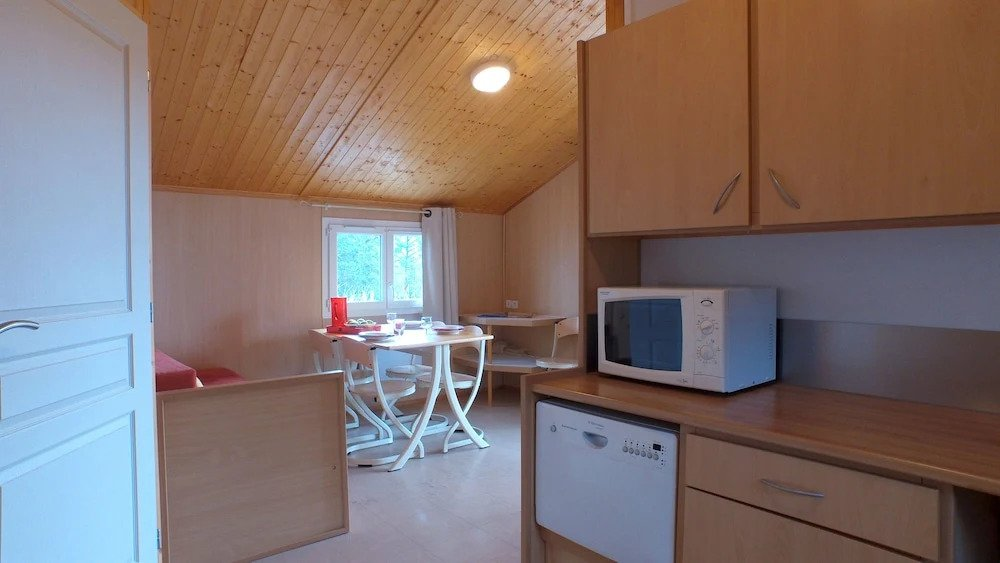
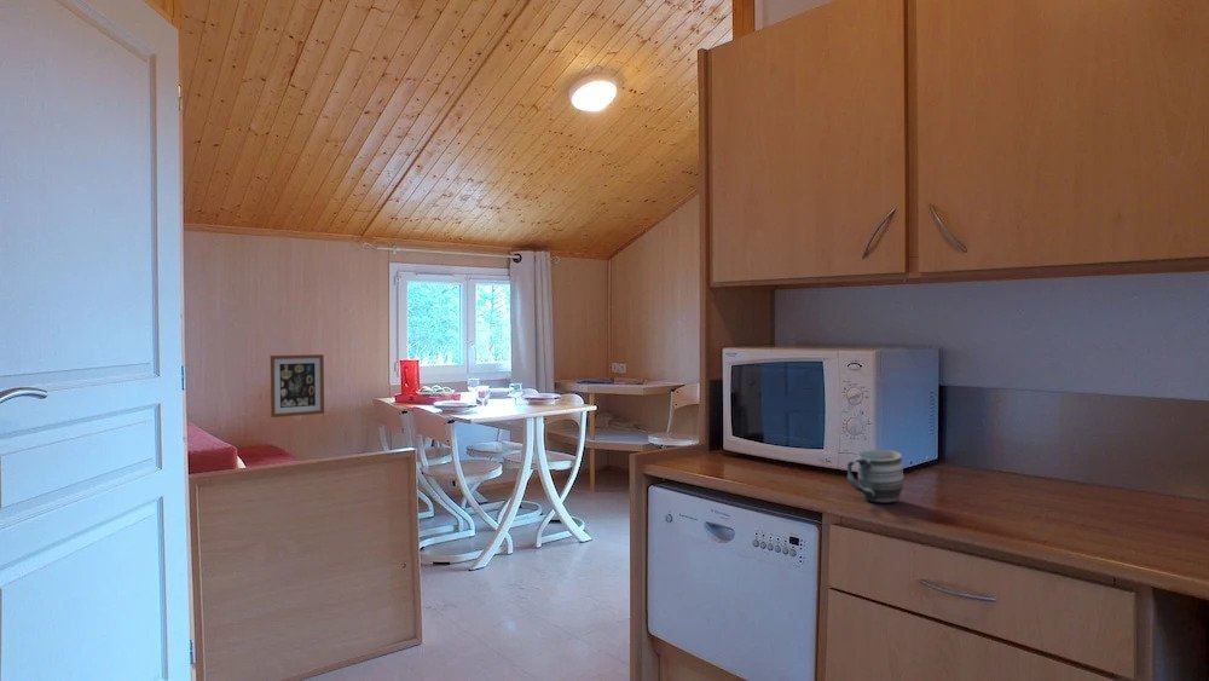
+ mug (875, 477)
+ wall art (297, 385)
